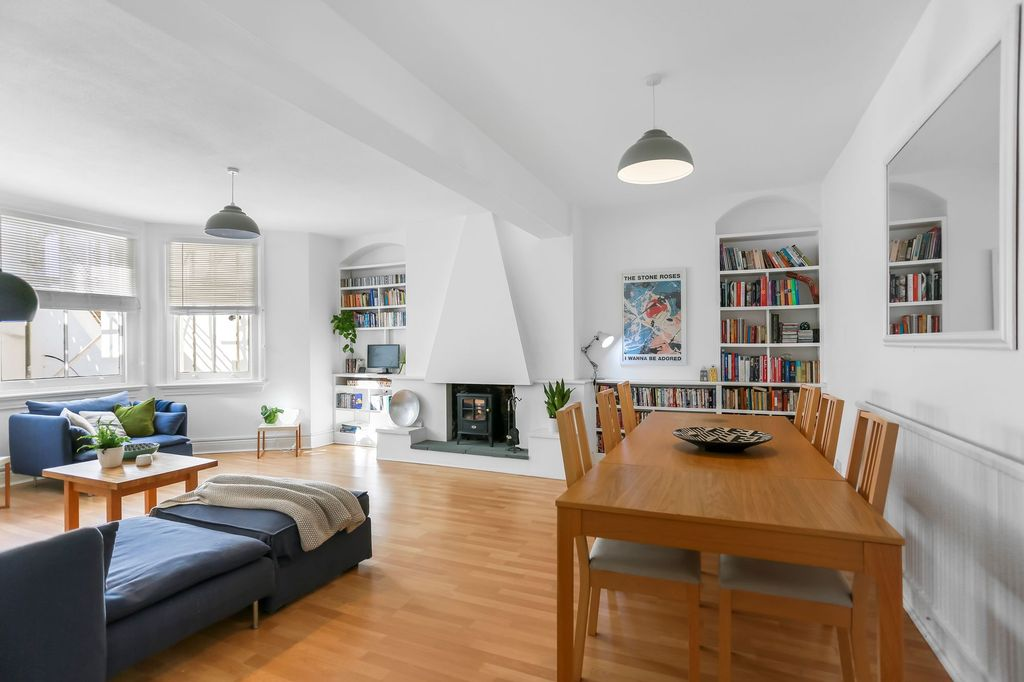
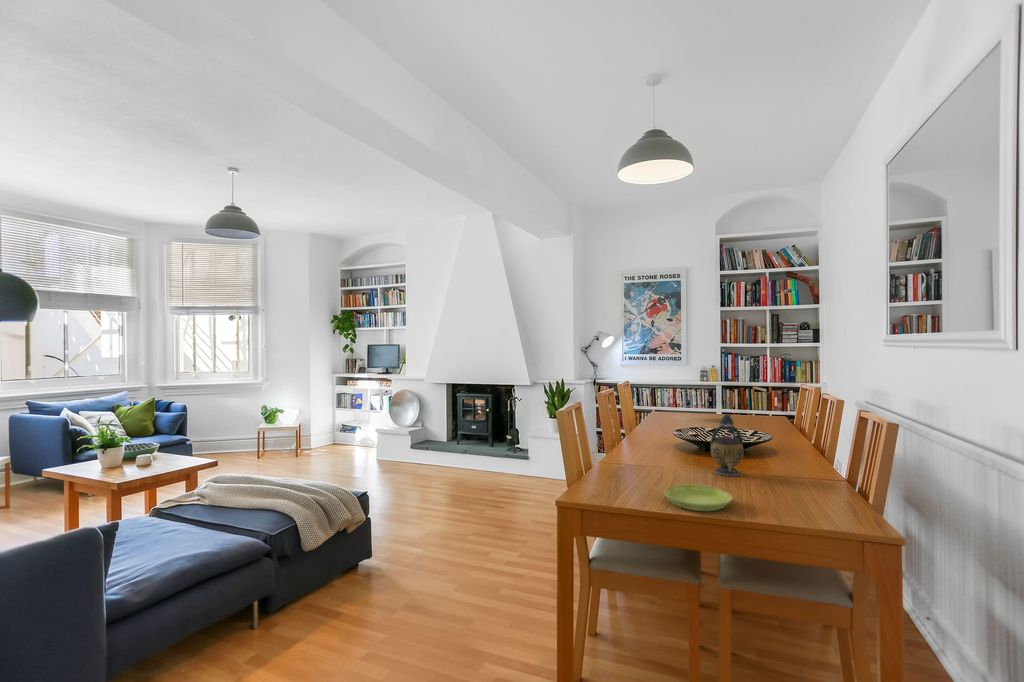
+ saucer (697, 498)
+ teapot (728, 445)
